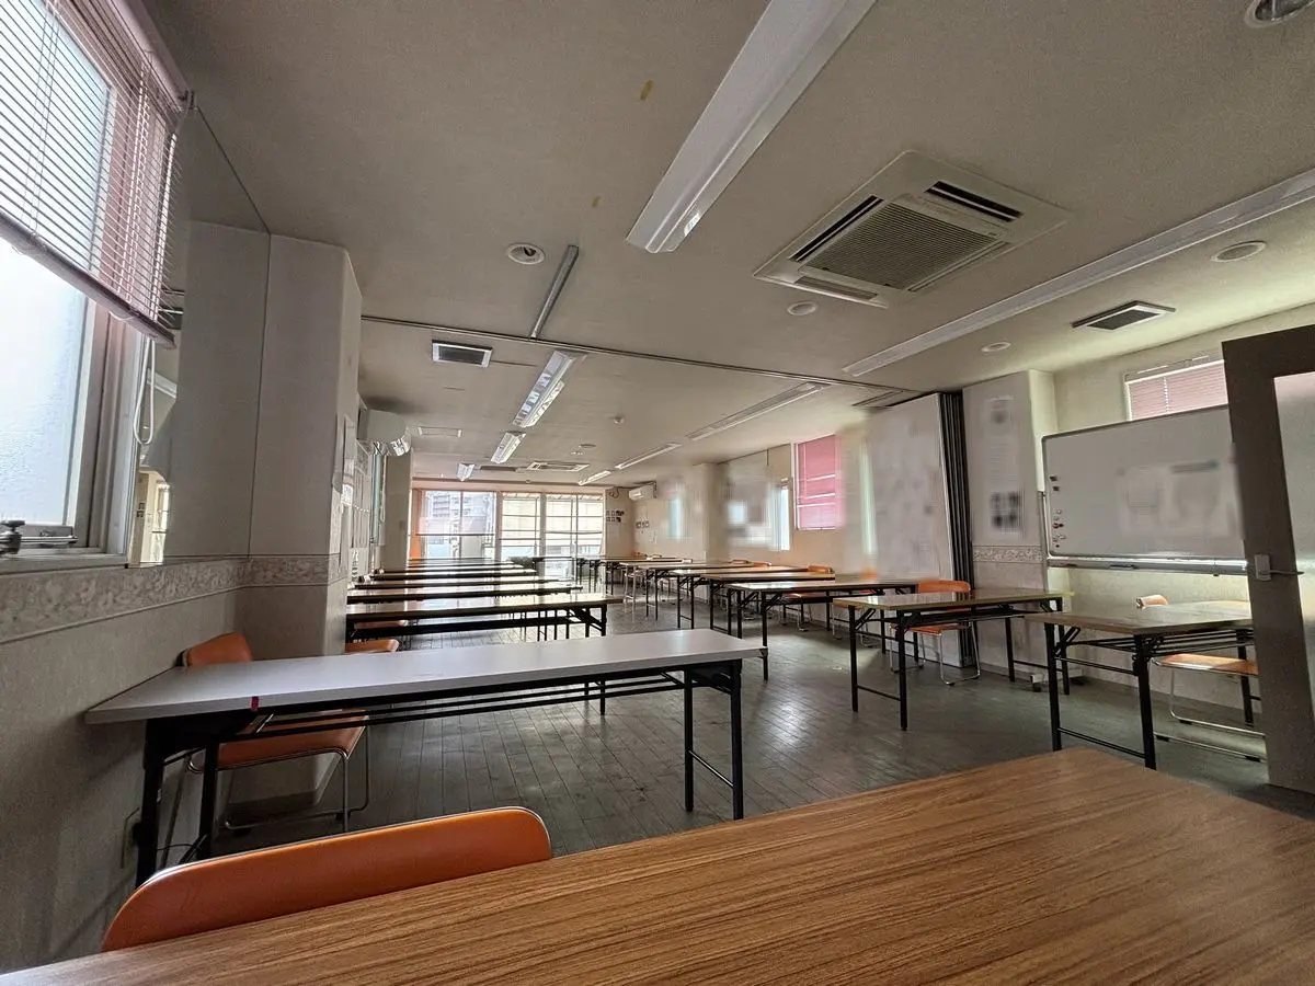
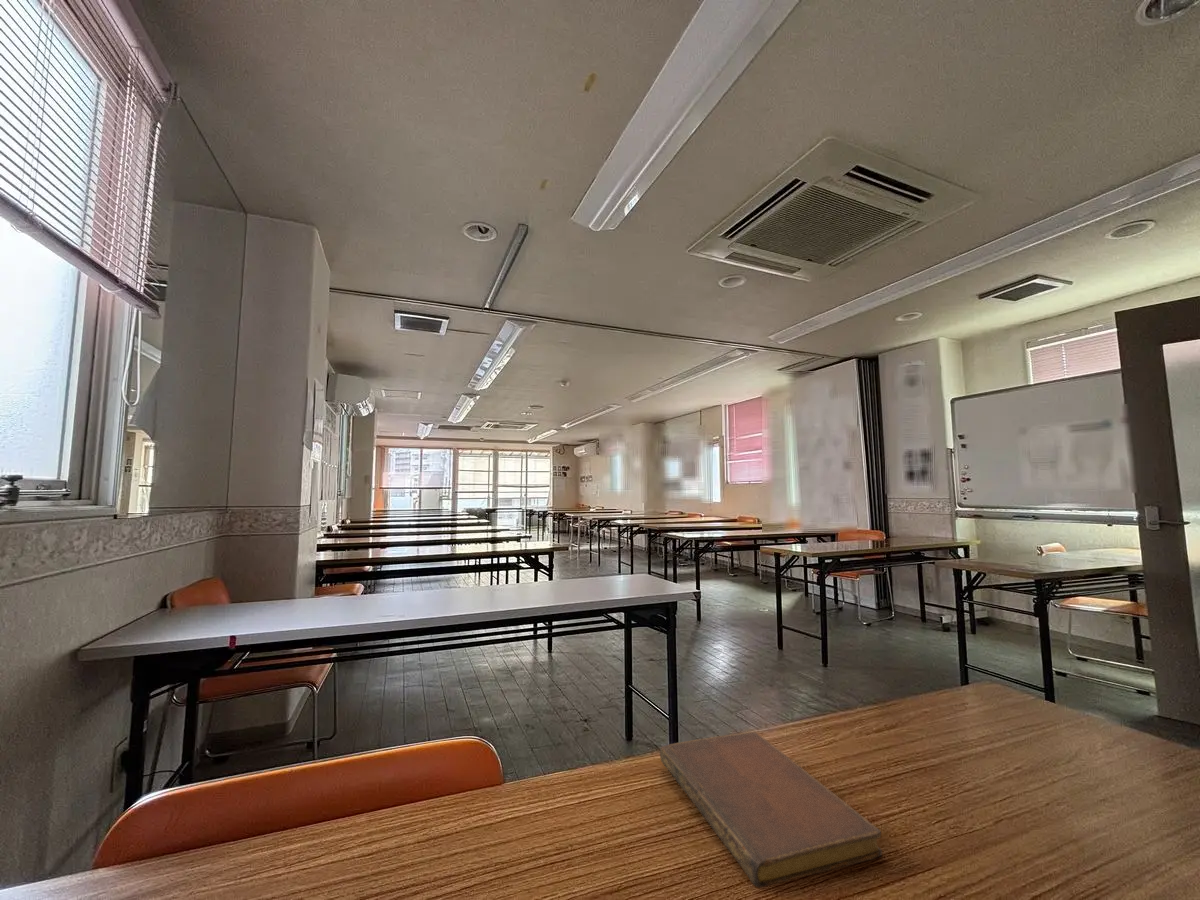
+ notebook (755, 792)
